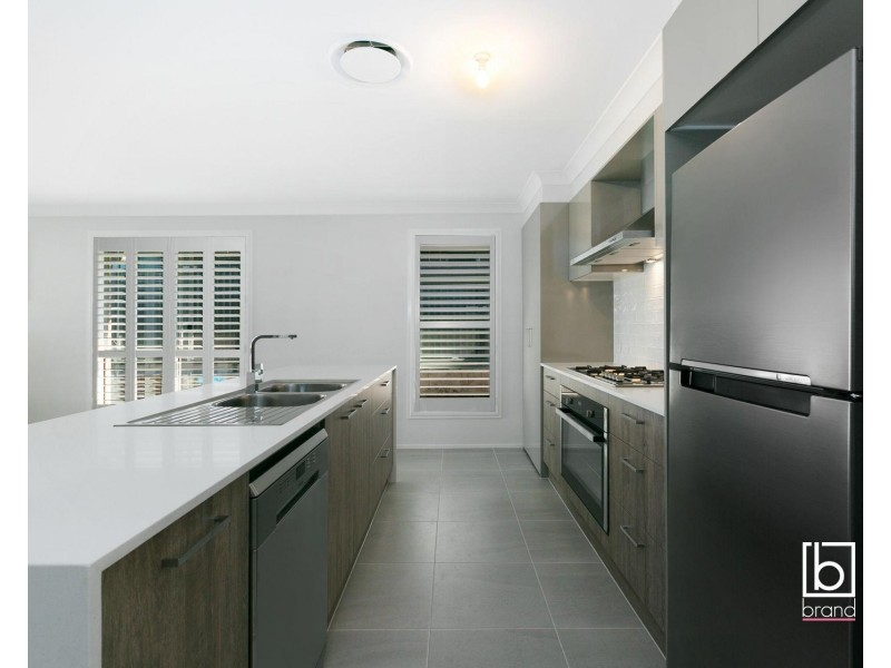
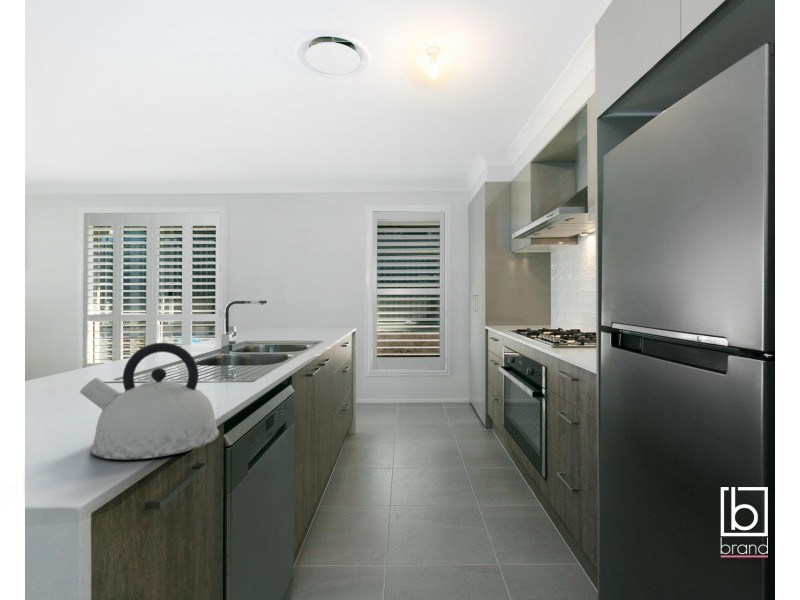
+ kettle (152, 392)
